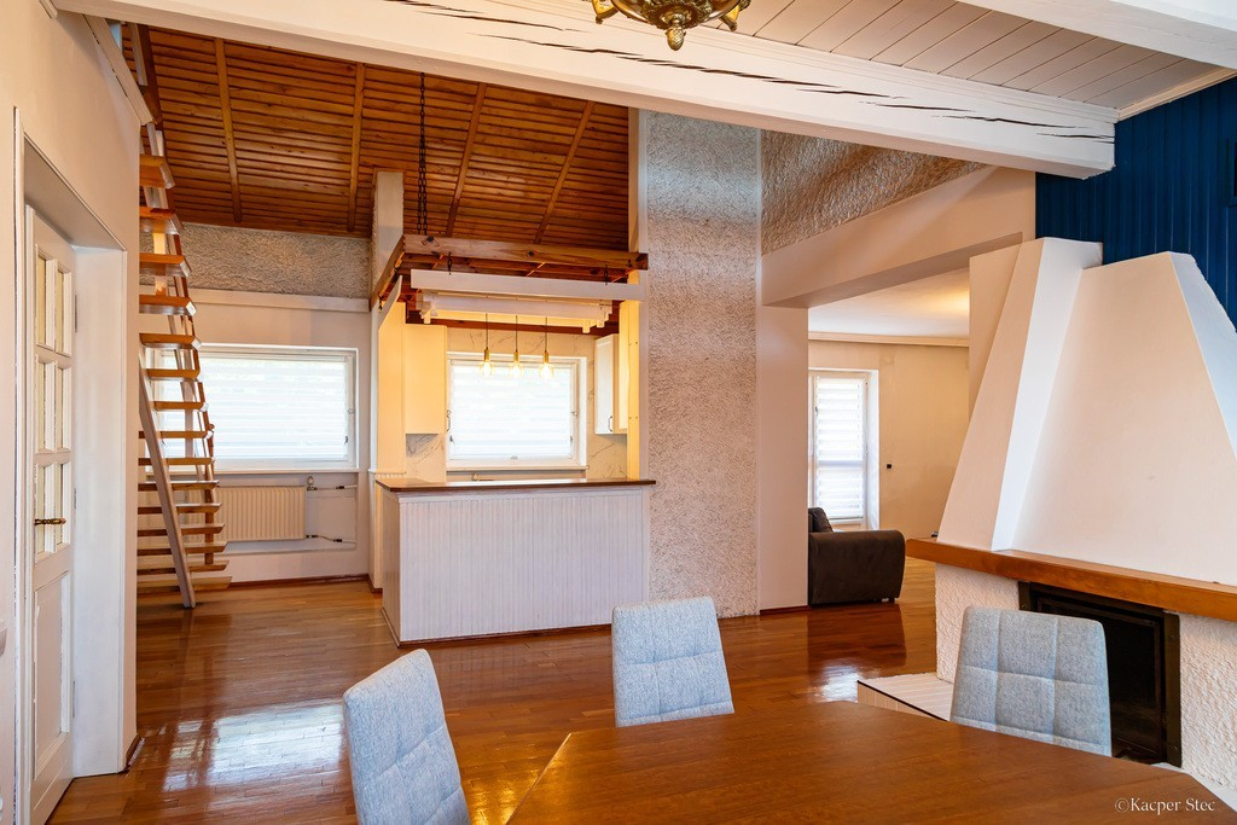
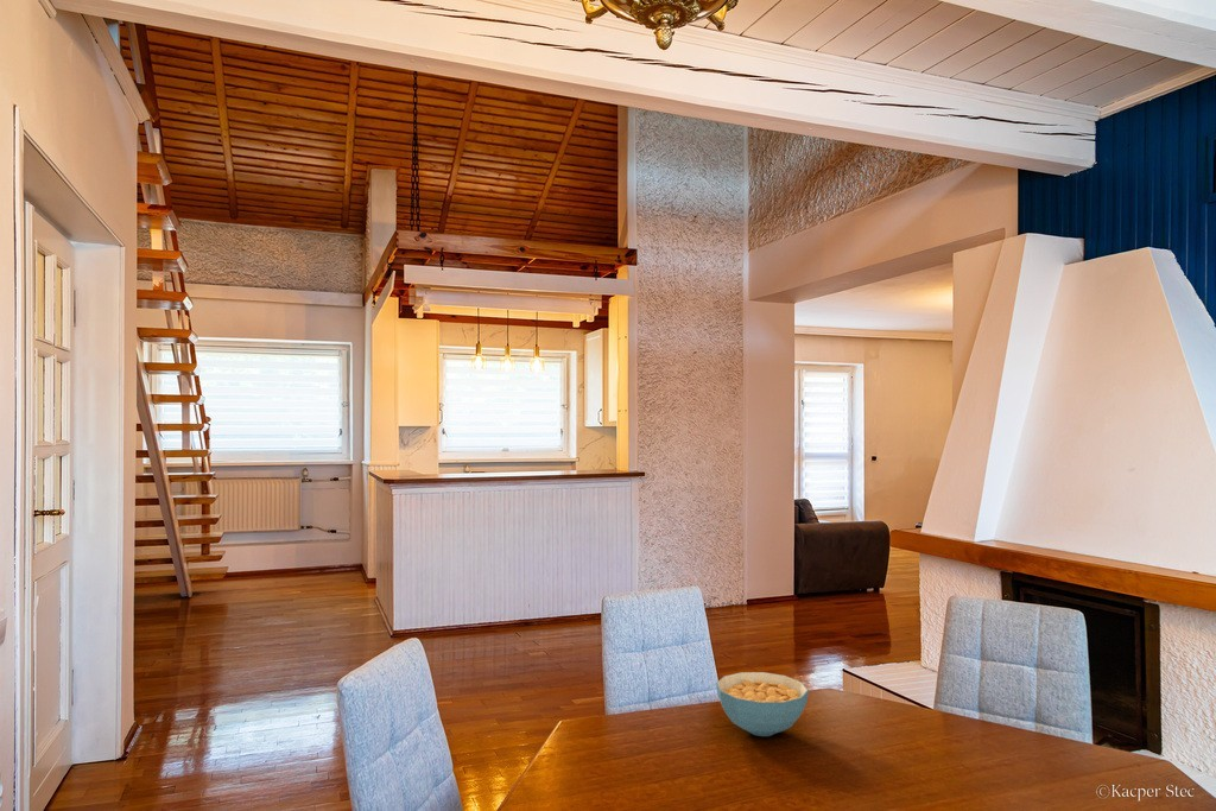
+ cereal bowl (761, 708)
